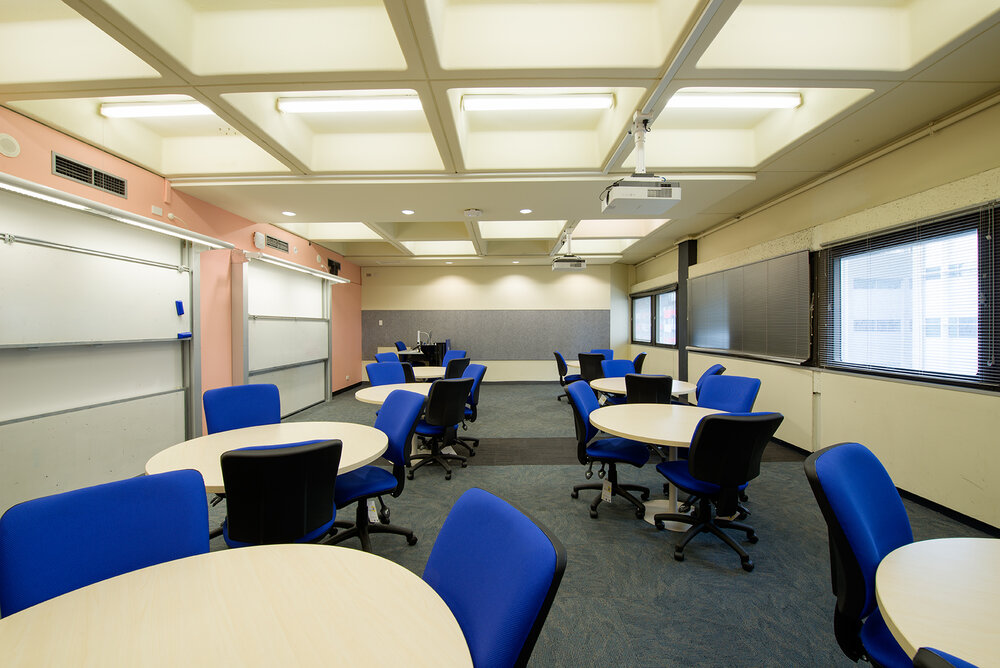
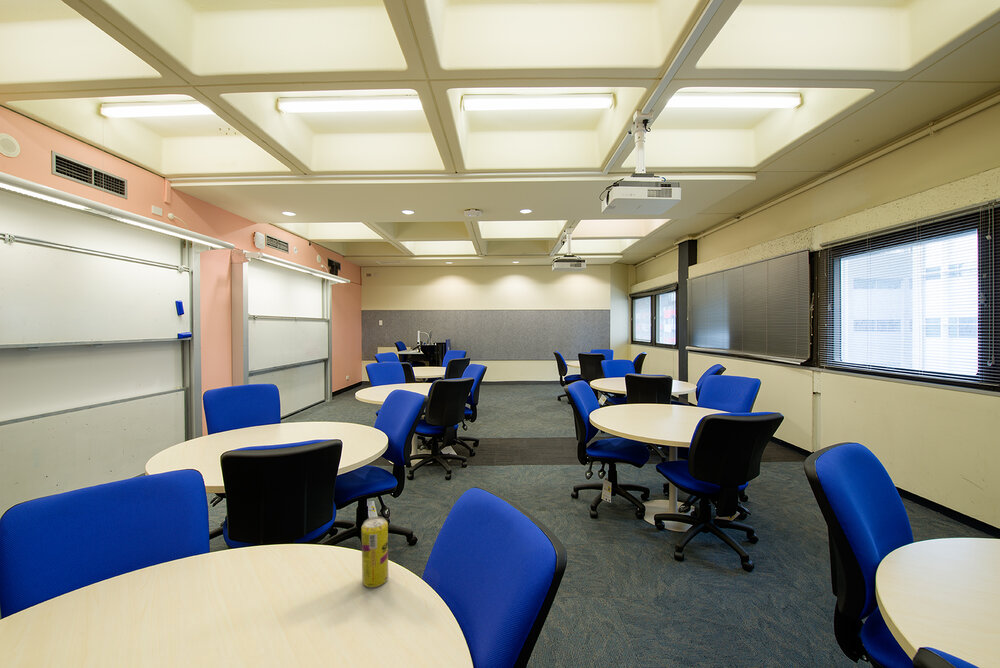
+ beverage can (375, 550)
